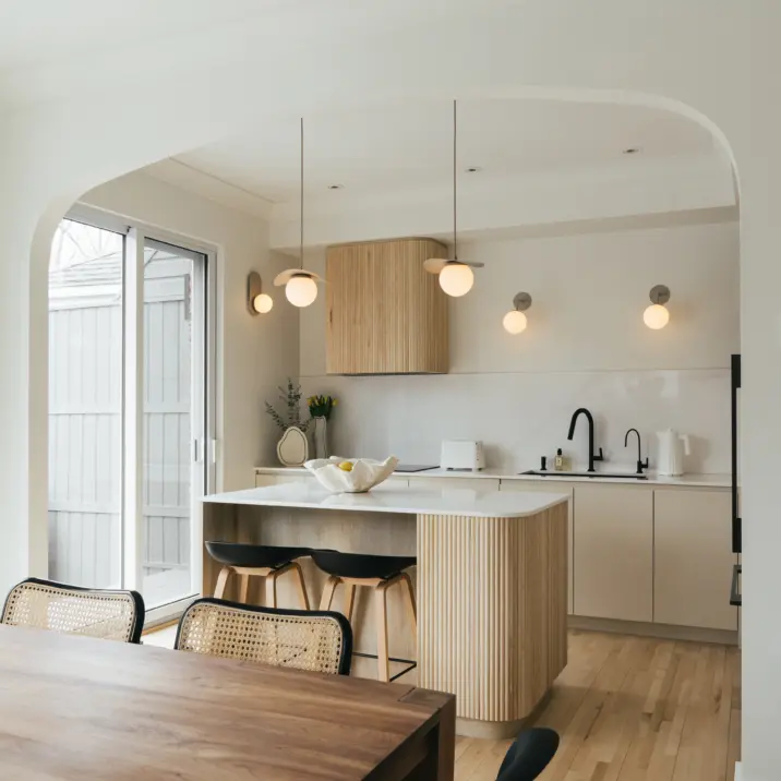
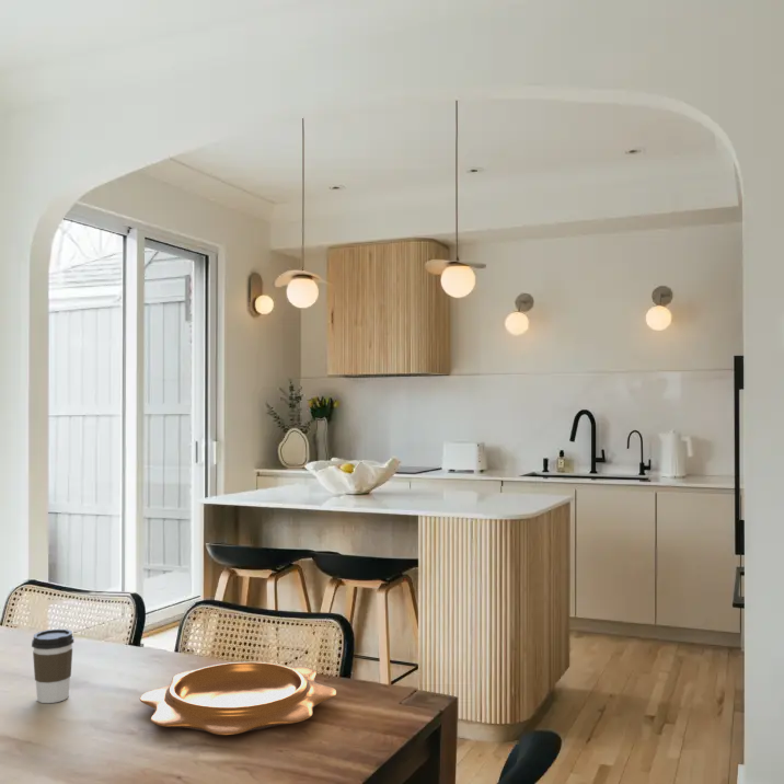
+ coffee cup (53, 666)
+ decorative bowl (240, 693)
